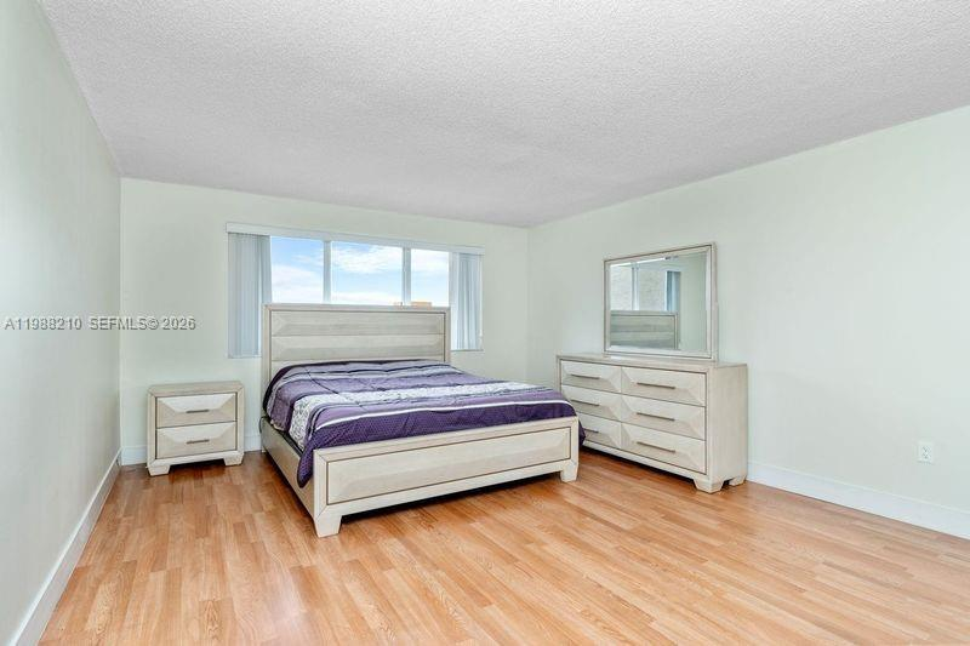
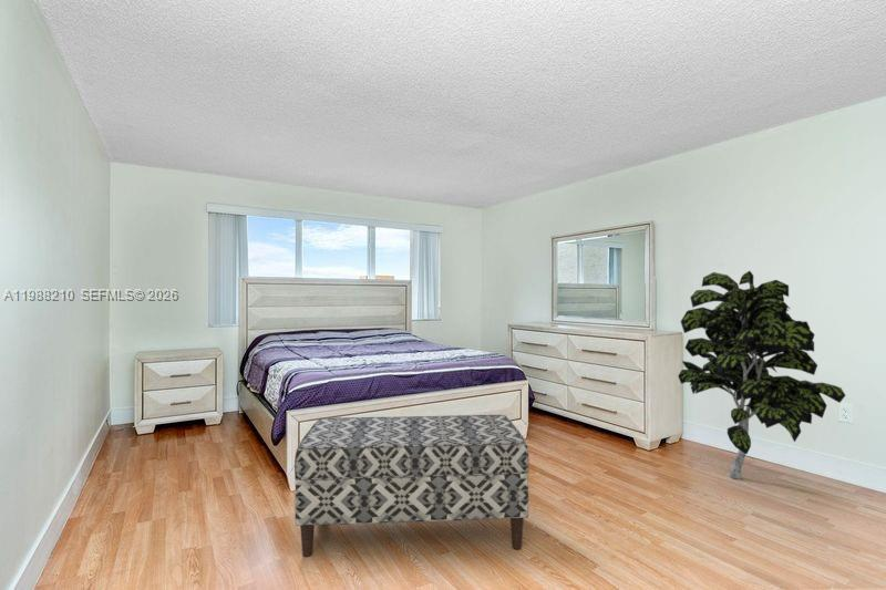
+ bench (413, 478)
+ indoor plant (751, 375)
